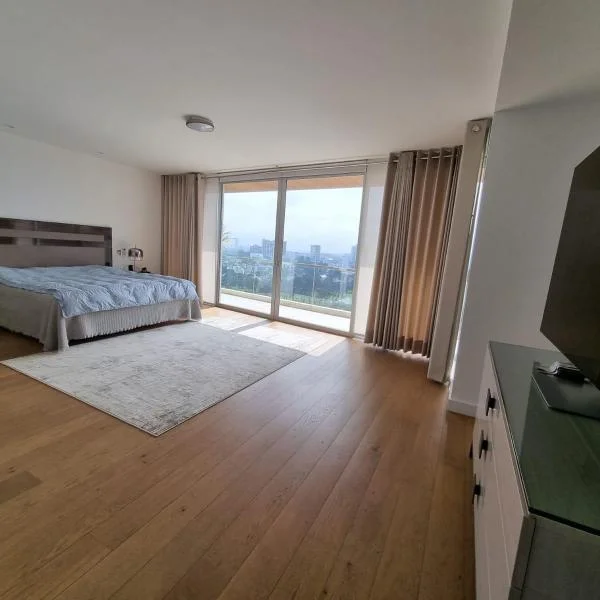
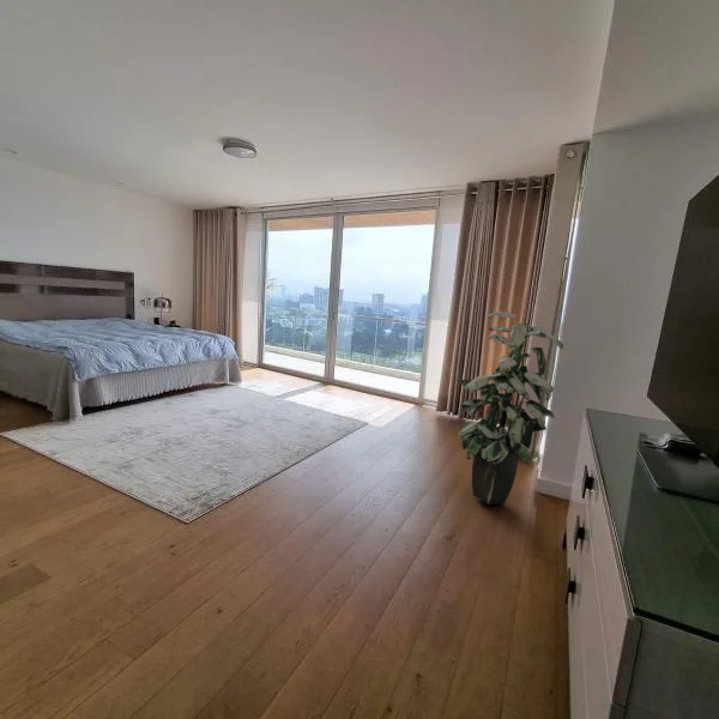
+ indoor plant (501, 406)
